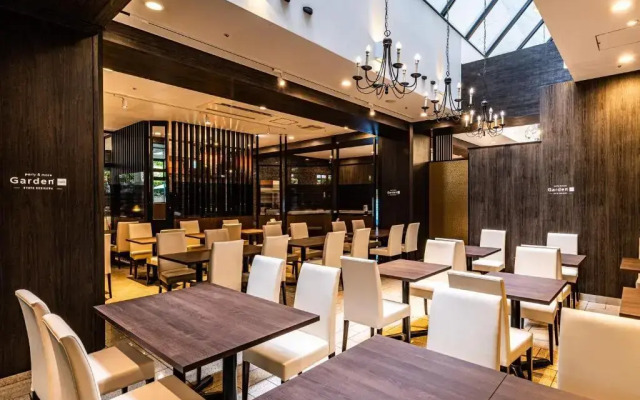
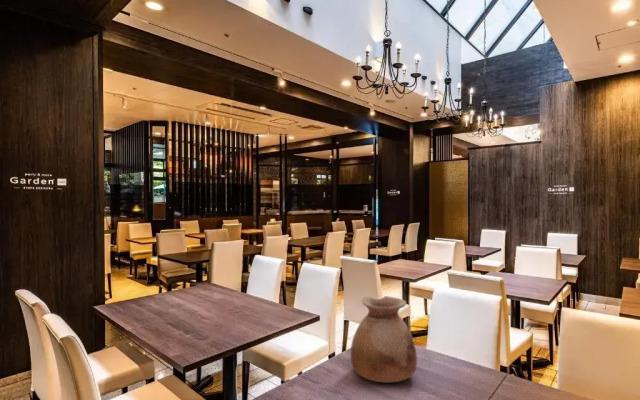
+ vase (383, 336)
